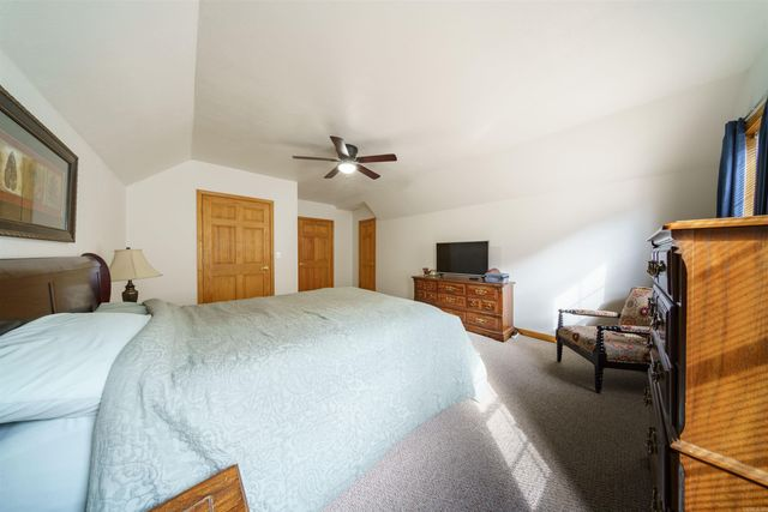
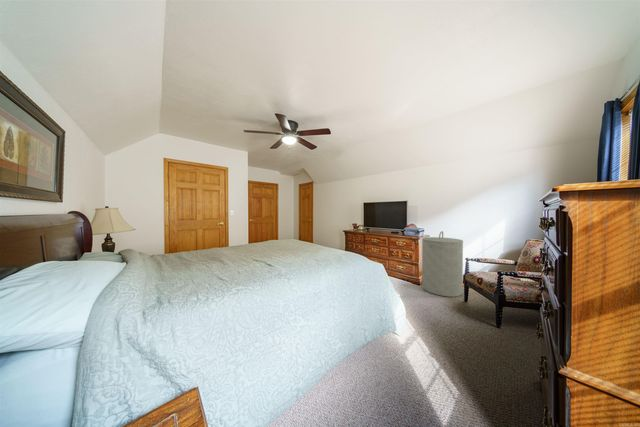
+ laundry hamper (441, 260)
